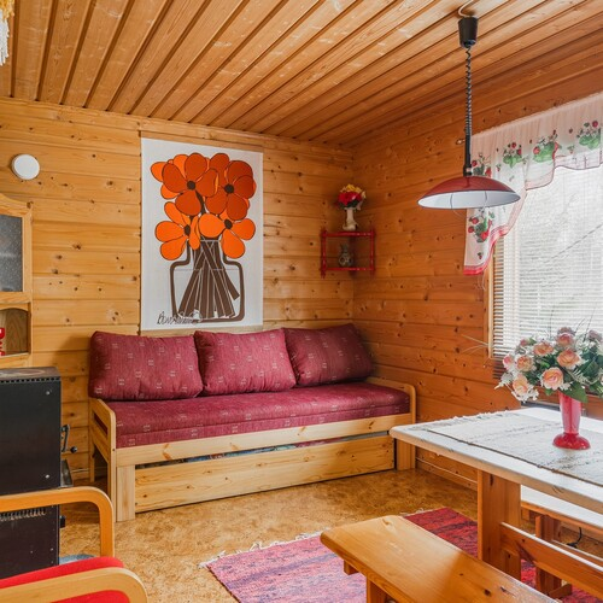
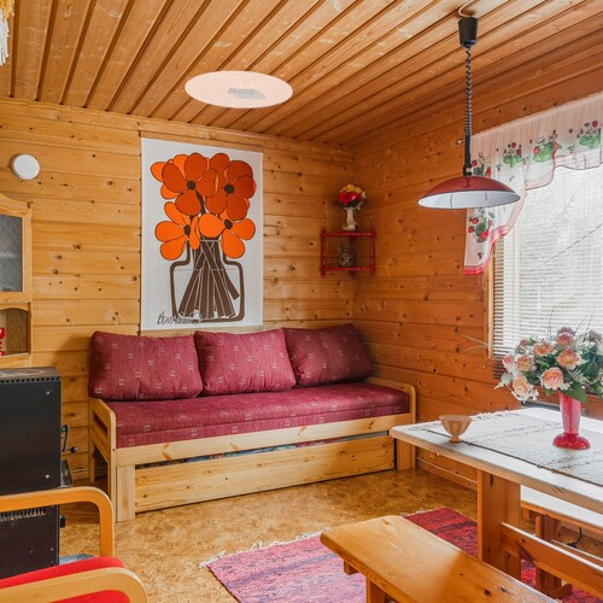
+ teacup (455, 429)
+ ceiling light (239, 86)
